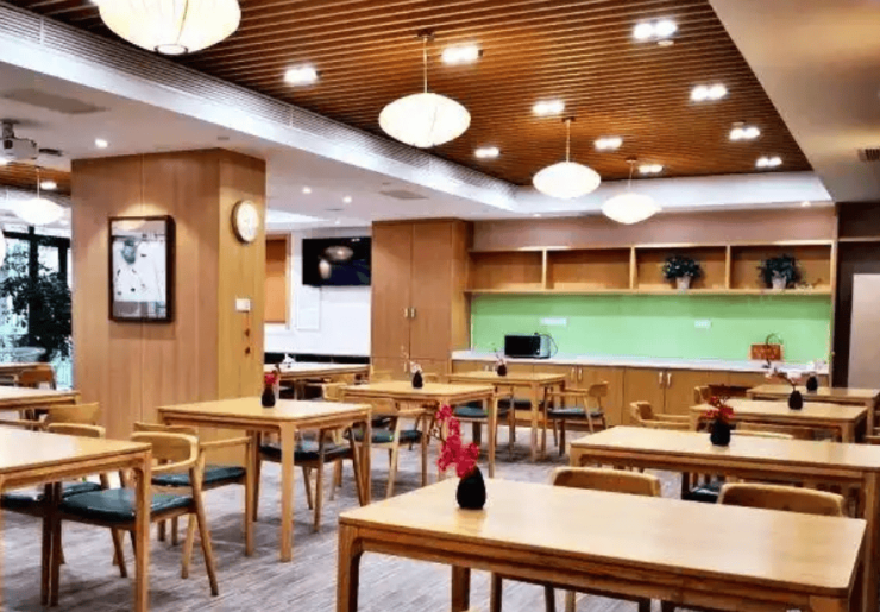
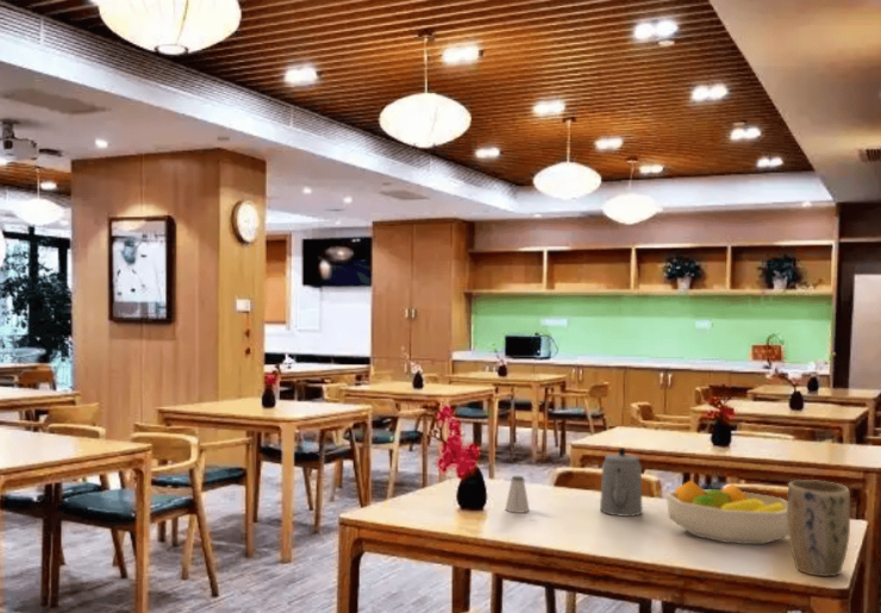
+ saltshaker (517, 493)
+ teapot (620, 480)
+ fruit bowl (730, 509)
+ plant pot (818, 527)
